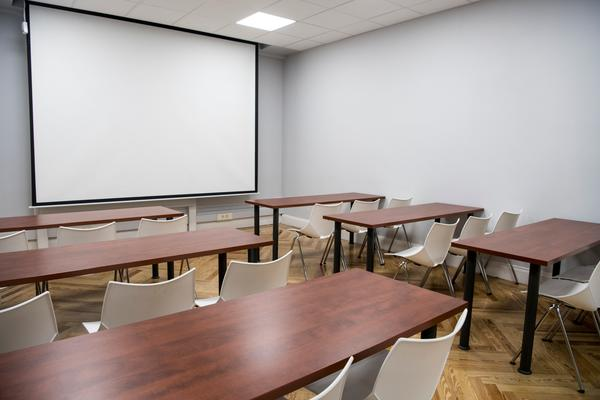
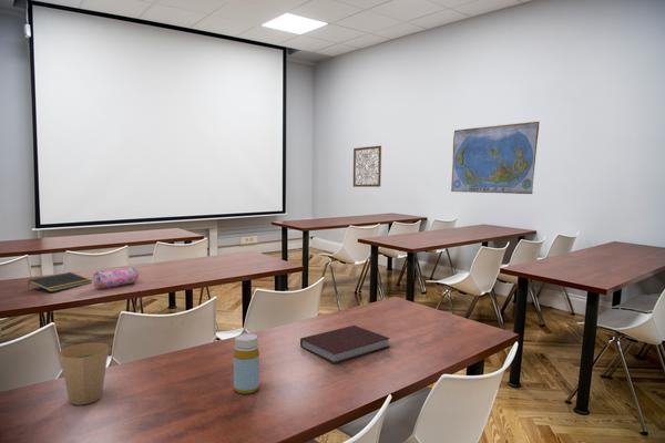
+ notebook (345, 342)
+ paper cup (84, 373)
+ pencil case (115, 277)
+ bottle (246, 362)
+ wall art (365, 166)
+ notepad (61, 281)
+ world map (491, 159)
